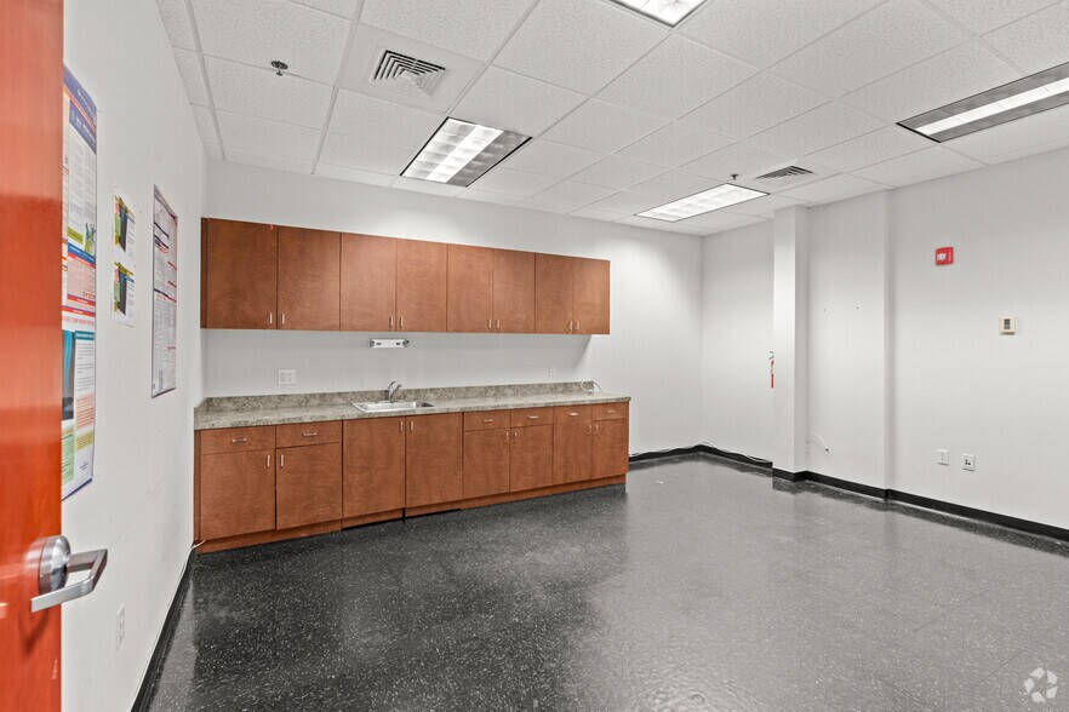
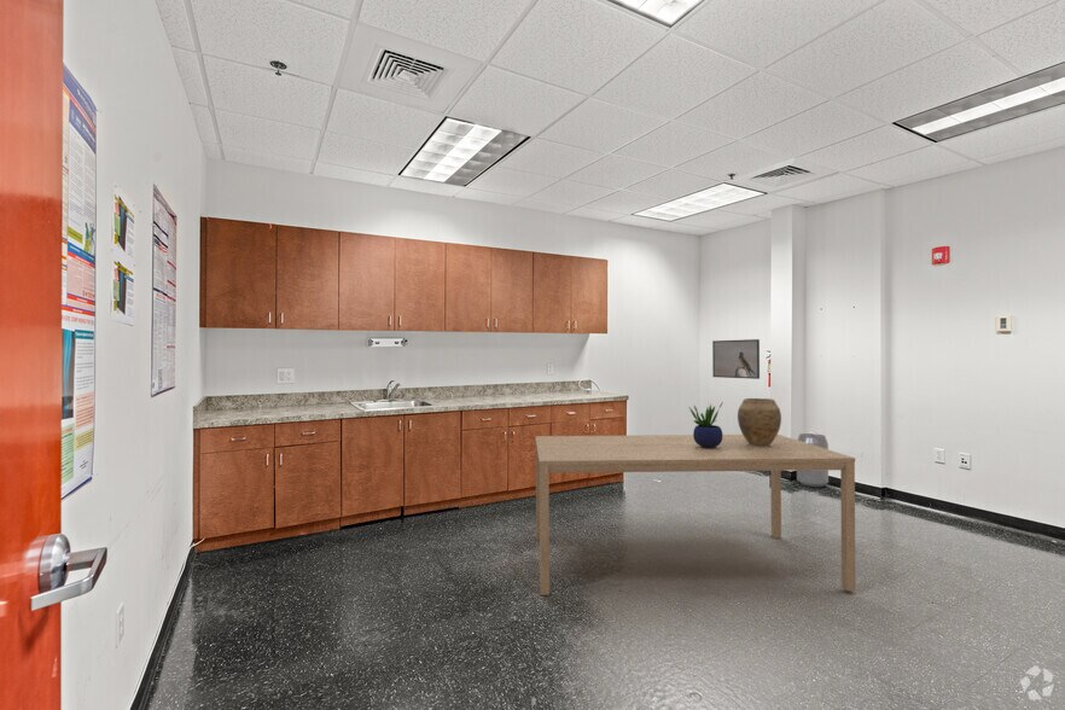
+ potted plant (704, 423)
+ dining table (675, 471)
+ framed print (734, 359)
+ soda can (815, 470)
+ vase (758, 421)
